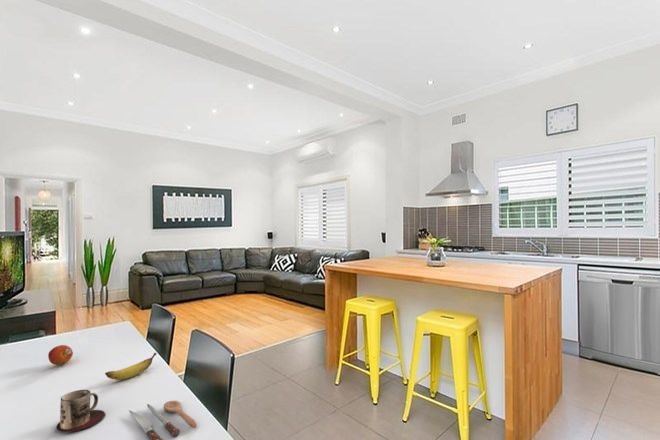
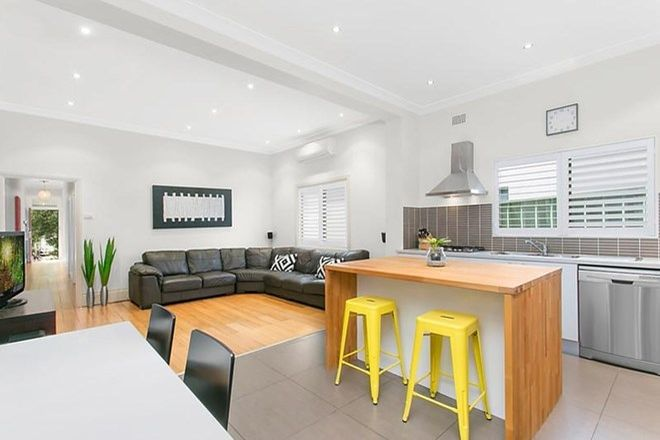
- fruit (61, 355)
- mug (81, 406)
- spoon (162, 417)
- banana (132, 368)
